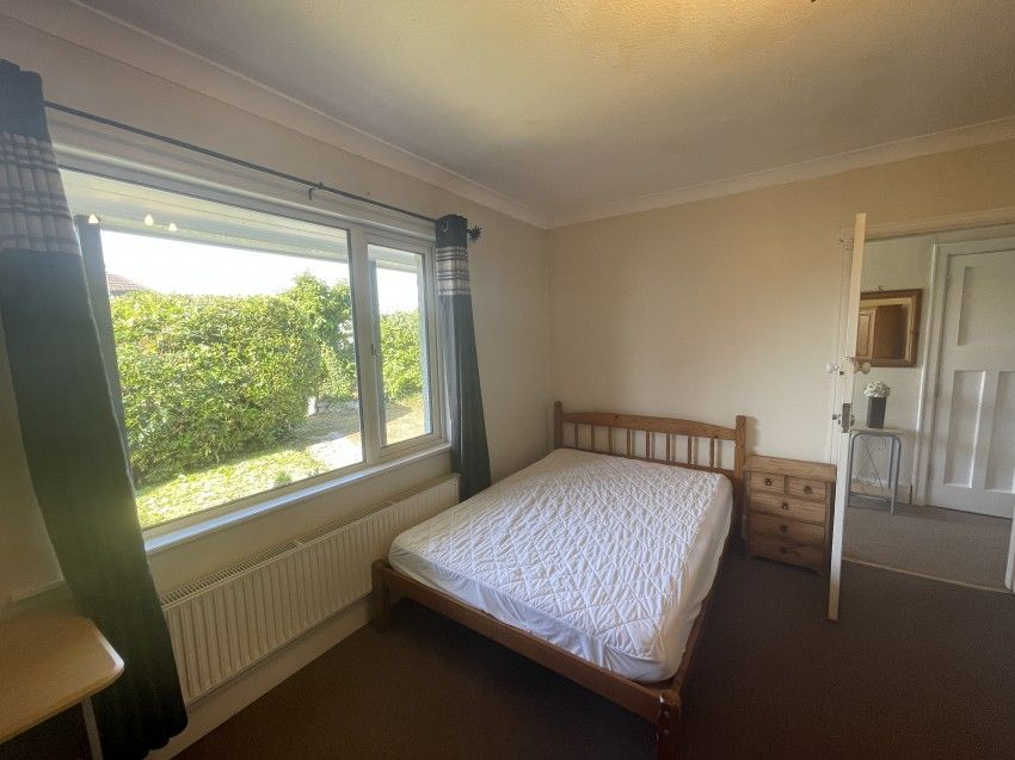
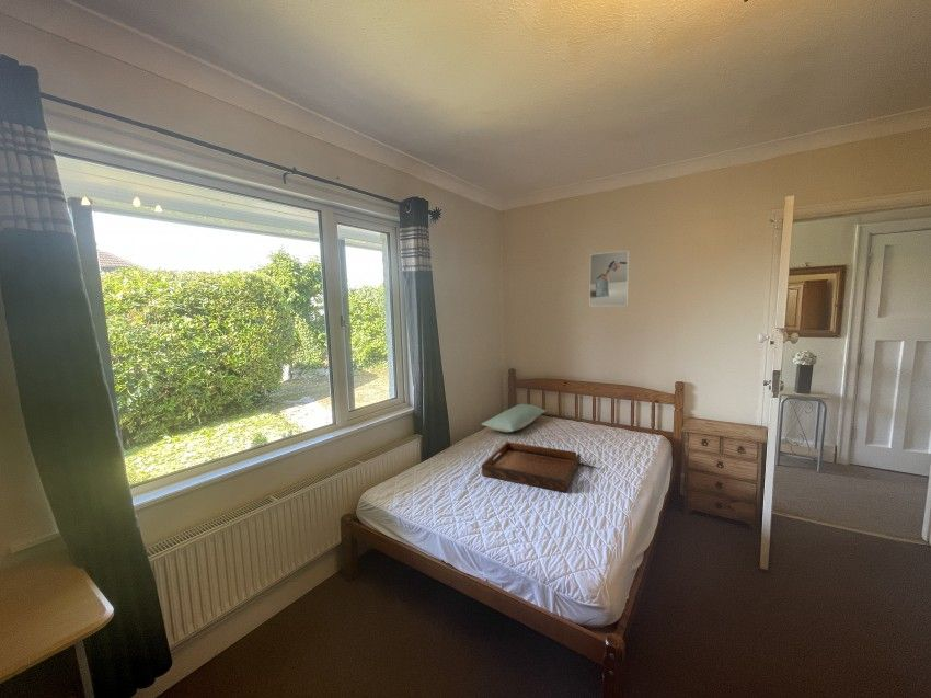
+ serving tray (532, 464)
+ pillow (515, 416)
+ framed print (608, 279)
